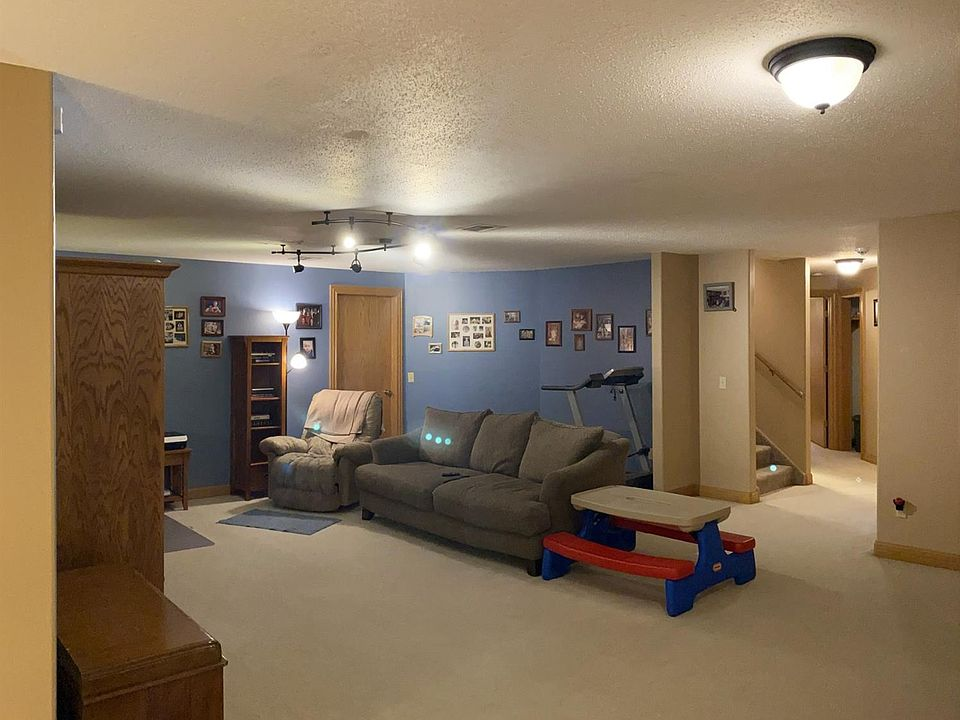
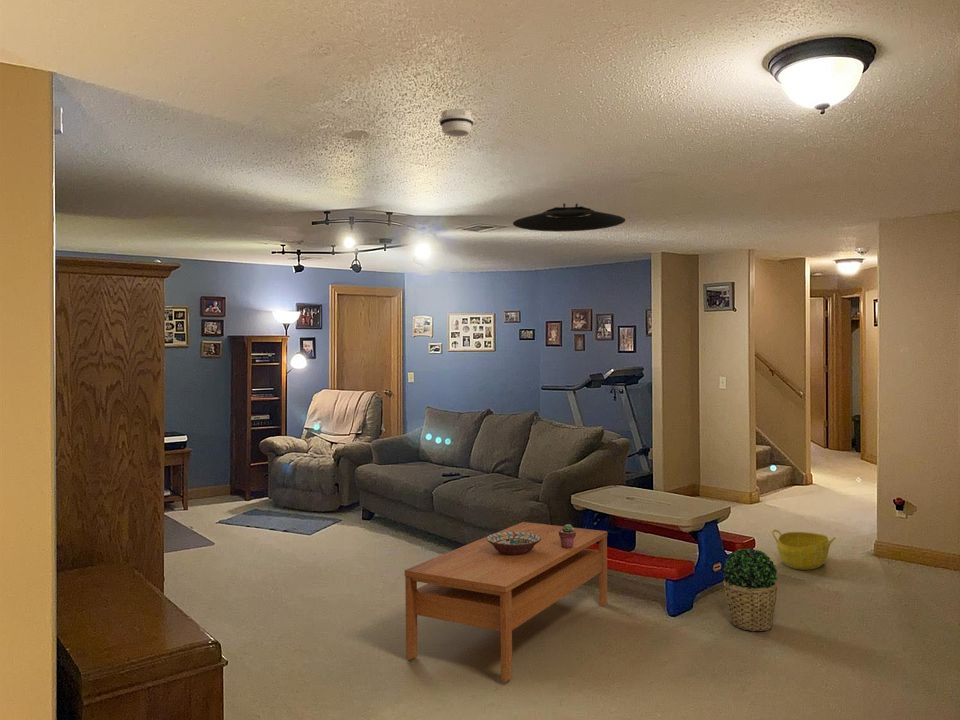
+ ceiling light (568, 213)
+ potted plant (750, 586)
+ smoke detector (456, 123)
+ coffee table (516, 588)
+ basket (803, 548)
+ decorative bowl (513, 544)
+ potted succulent (567, 535)
